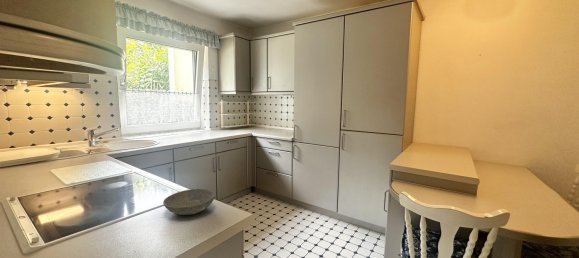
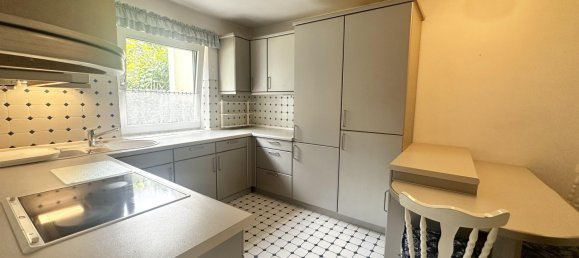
- bowl (190, 203)
